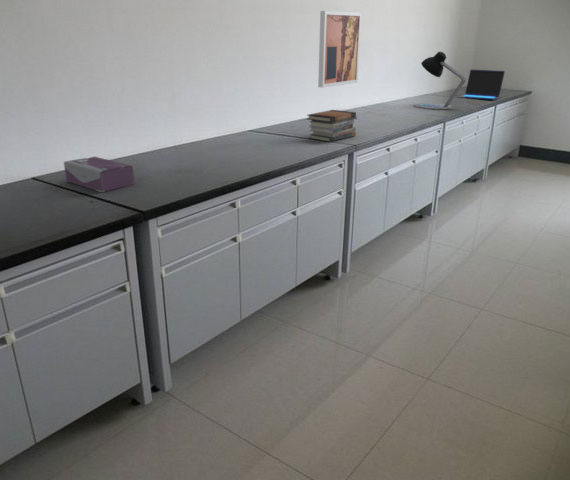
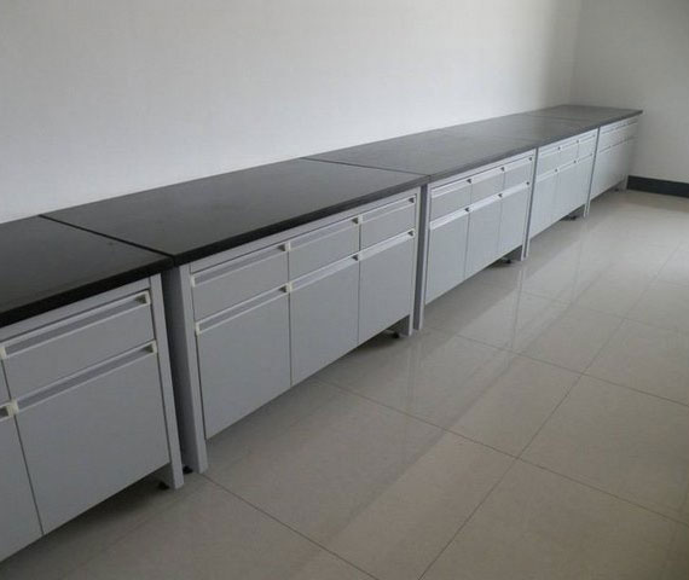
- laptop (481, 84)
- tissue box (99, 172)
- desk lamp (439, 76)
- book stack (331, 125)
- wall art (340, 49)
